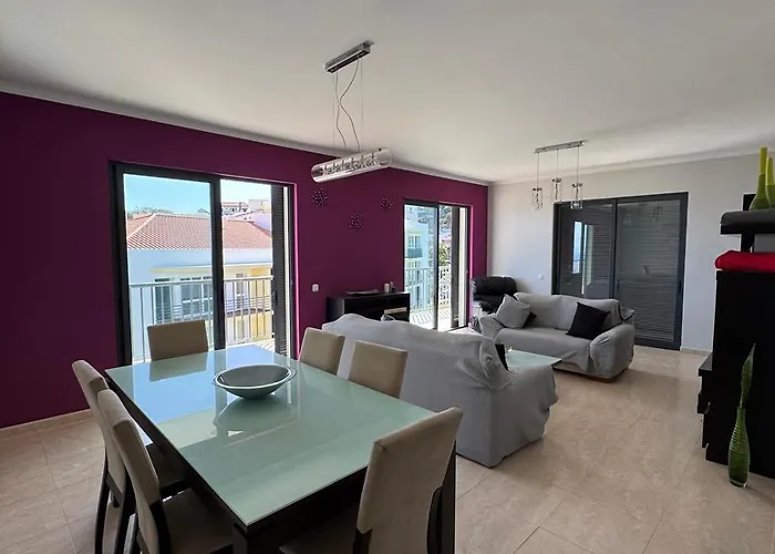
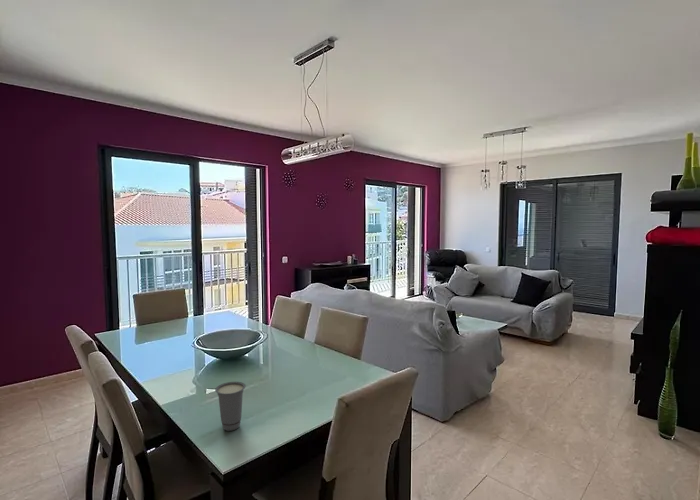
+ cup (231, 407)
